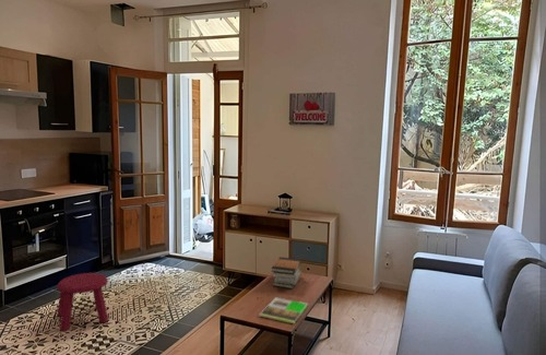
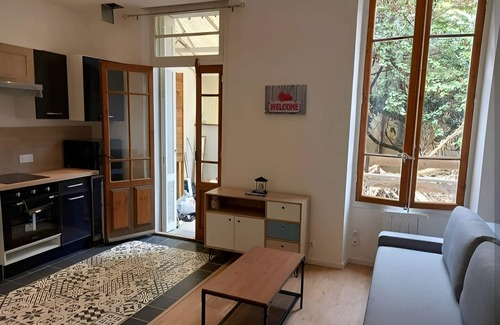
- stool (83, 292)
- magazine (284, 309)
- book stack (286, 272)
